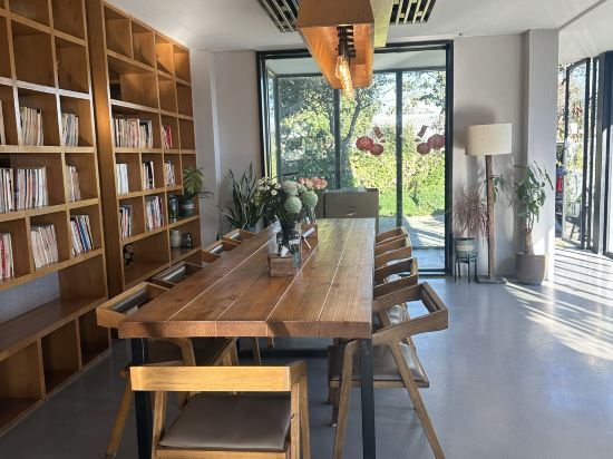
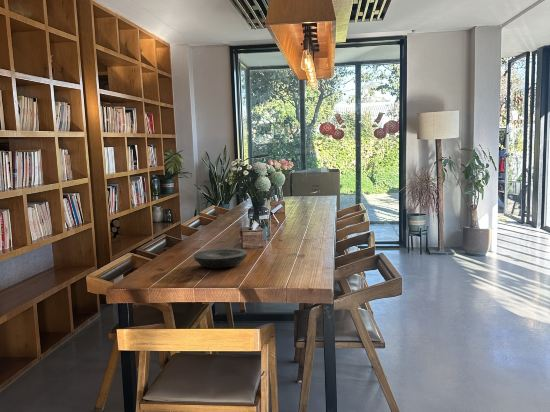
+ plate (221, 259)
